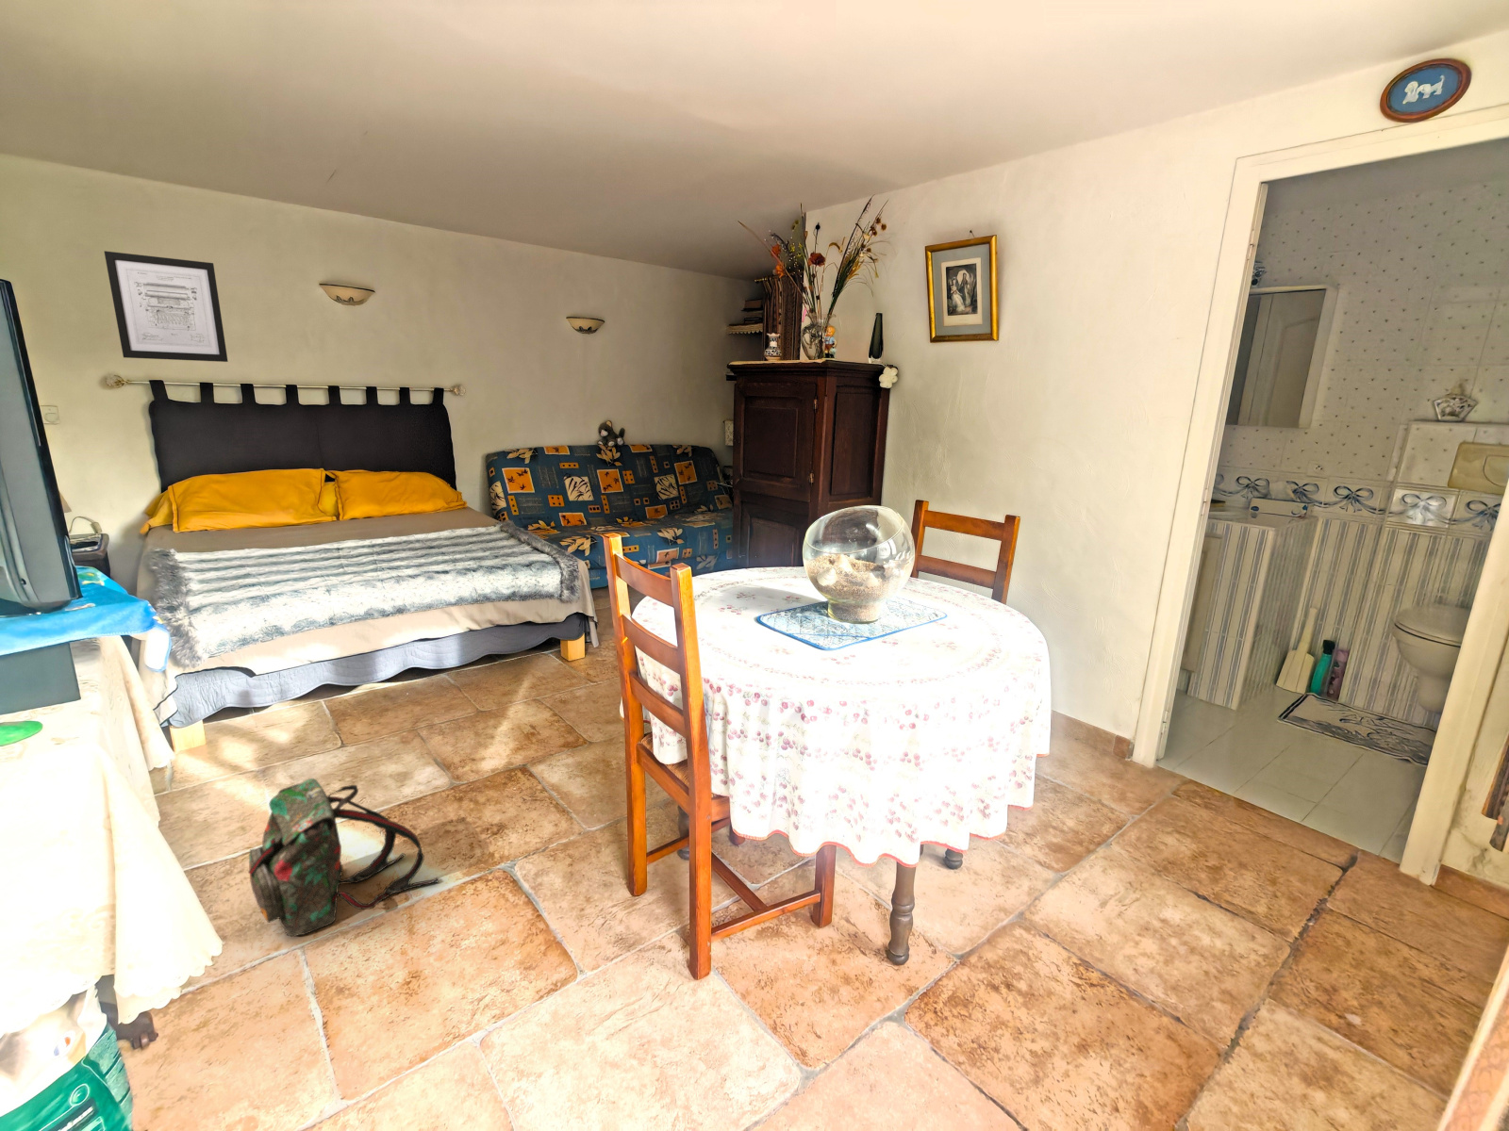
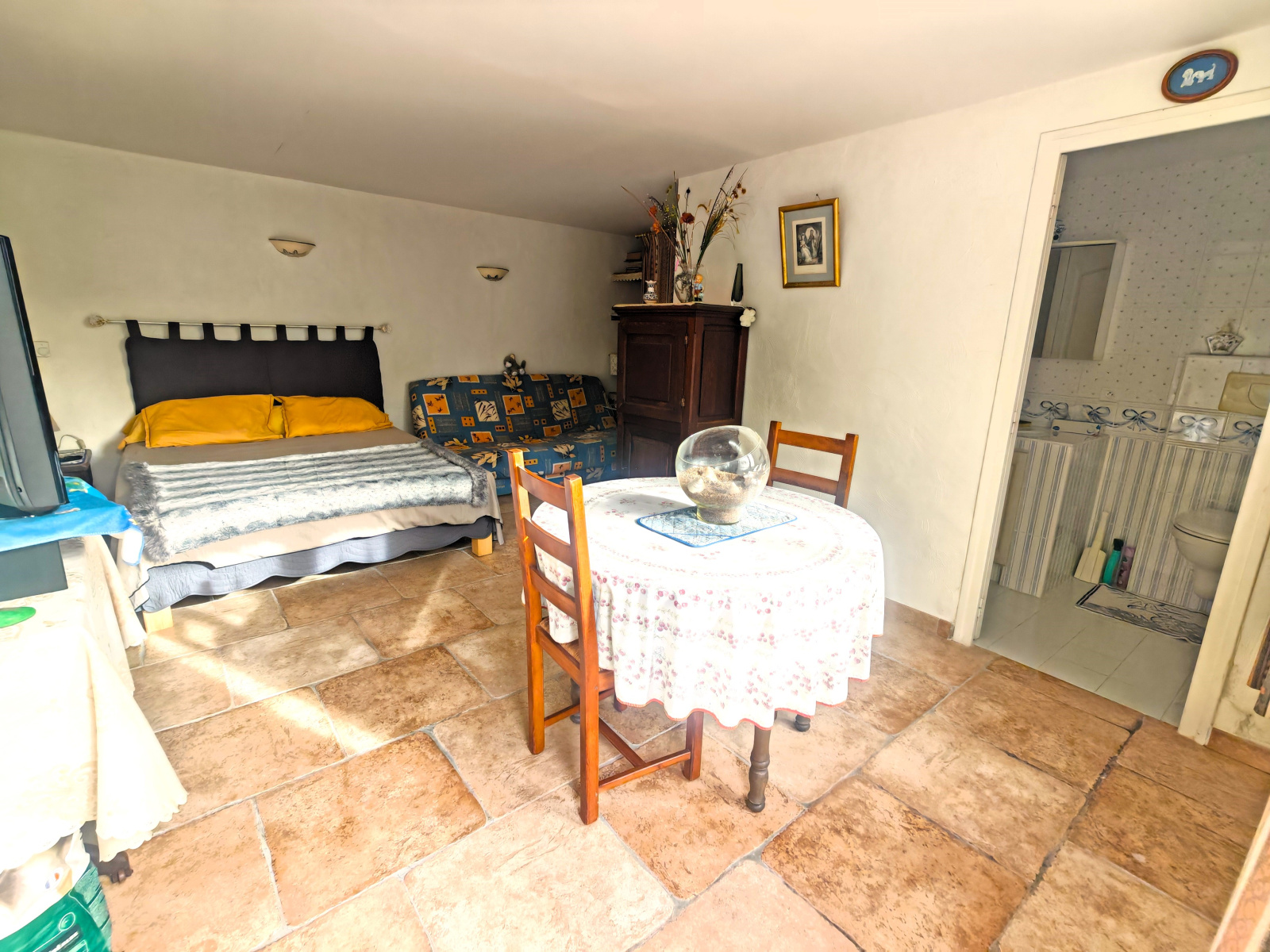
- backpack (341, 845)
- wall art (169, 309)
